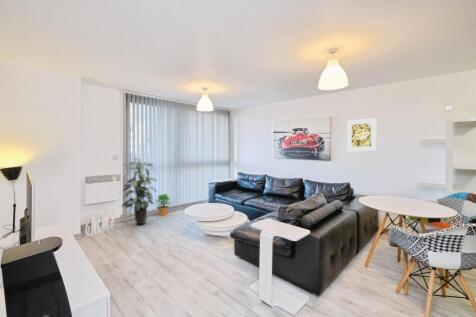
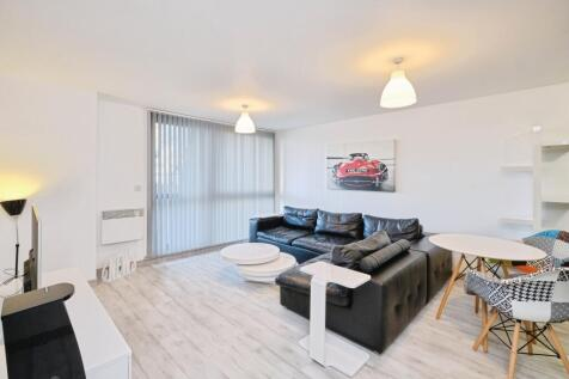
- indoor plant (138, 191)
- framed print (361, 135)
- potted plant (162, 203)
